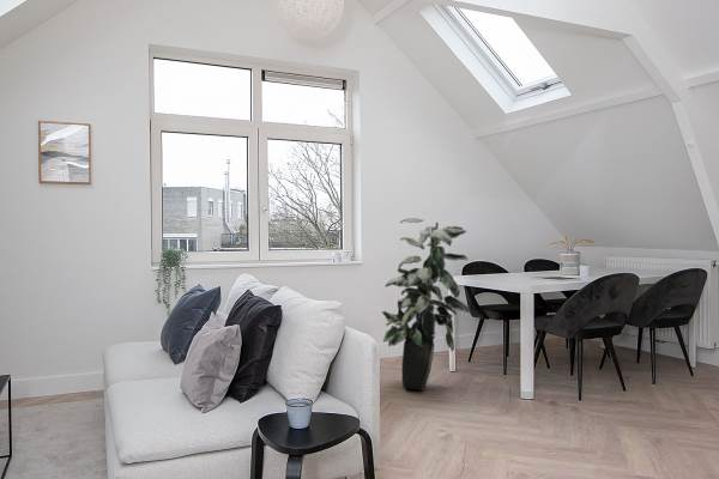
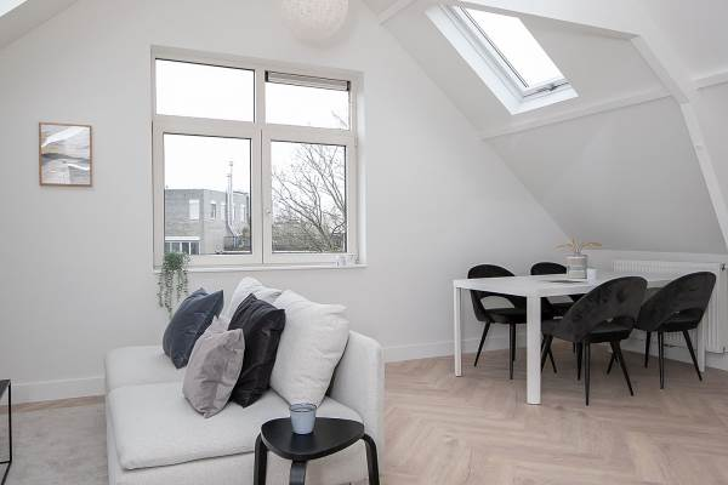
- indoor plant (422, 302)
